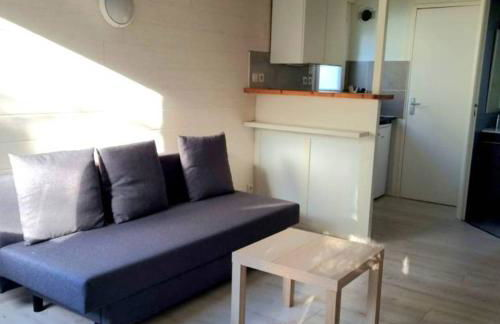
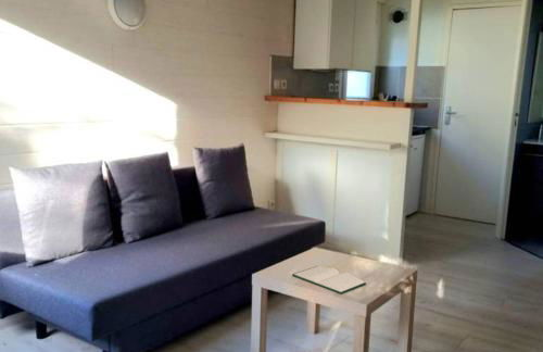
+ hardback book (328, 277)
